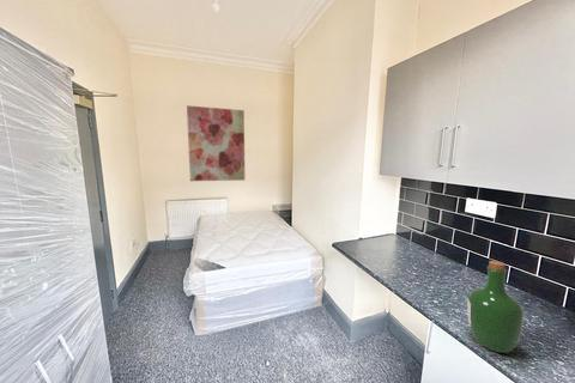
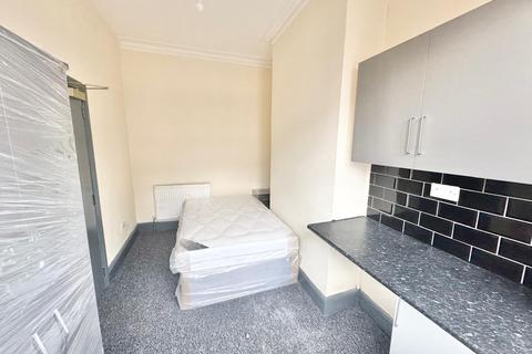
- wall art (217, 145)
- wine bottle (494, 302)
